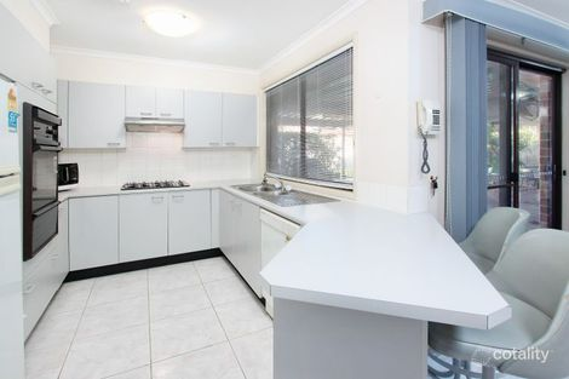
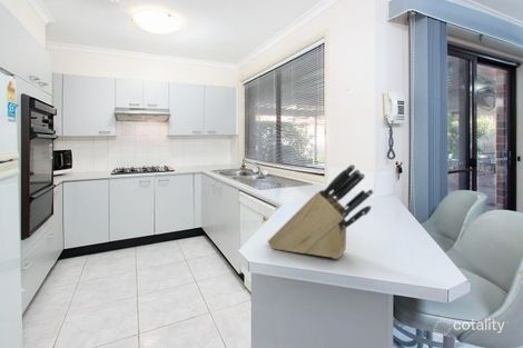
+ knife block (318, 208)
